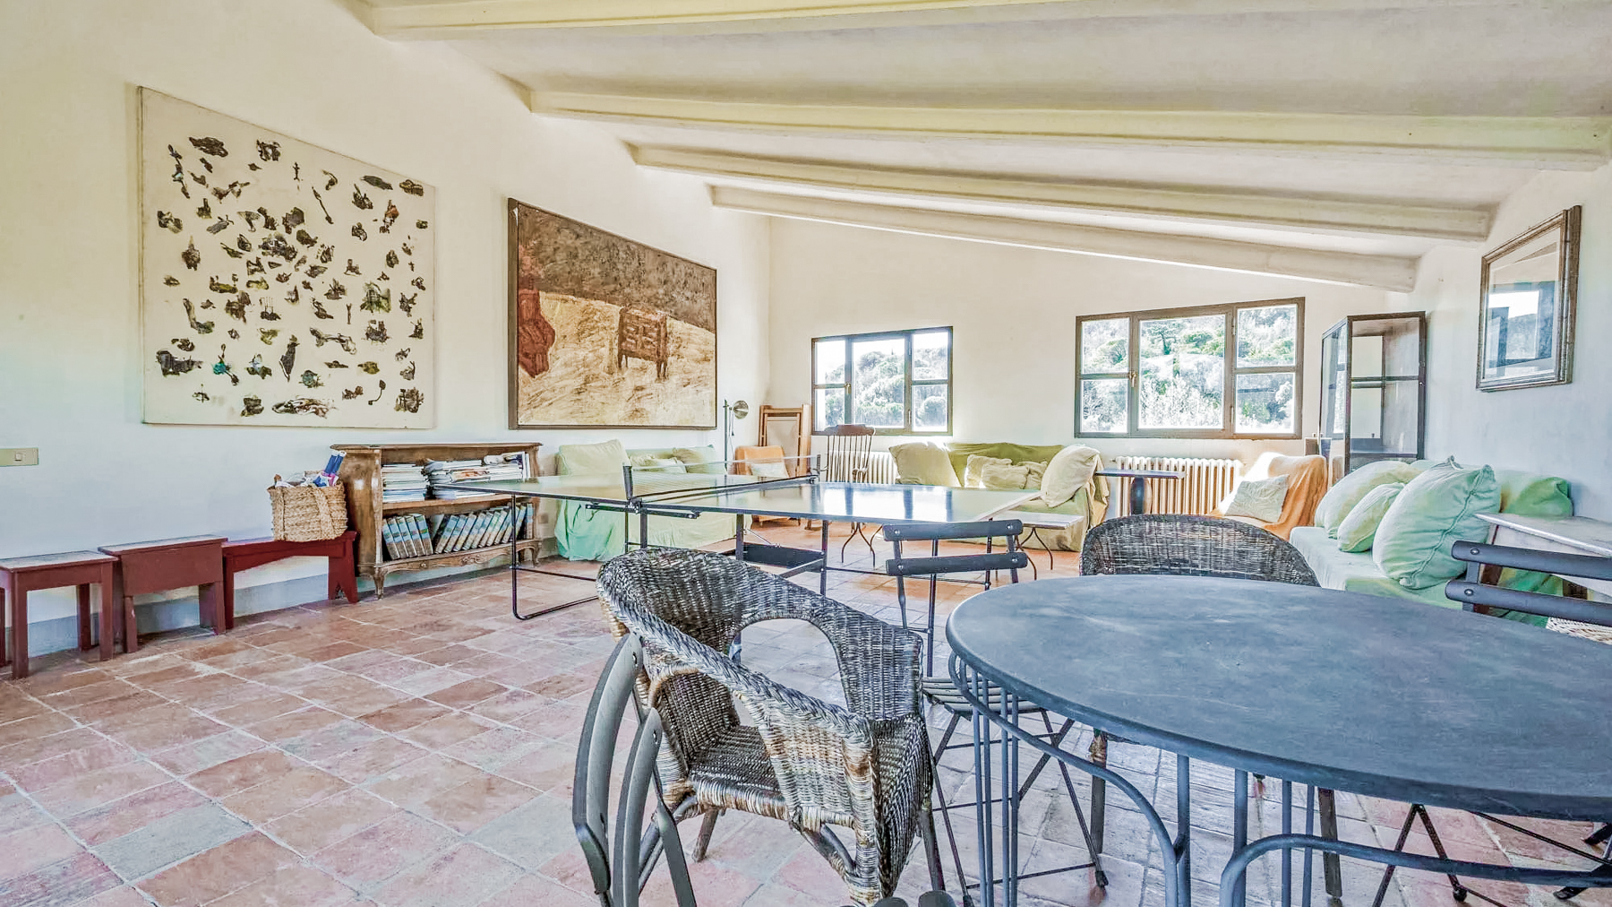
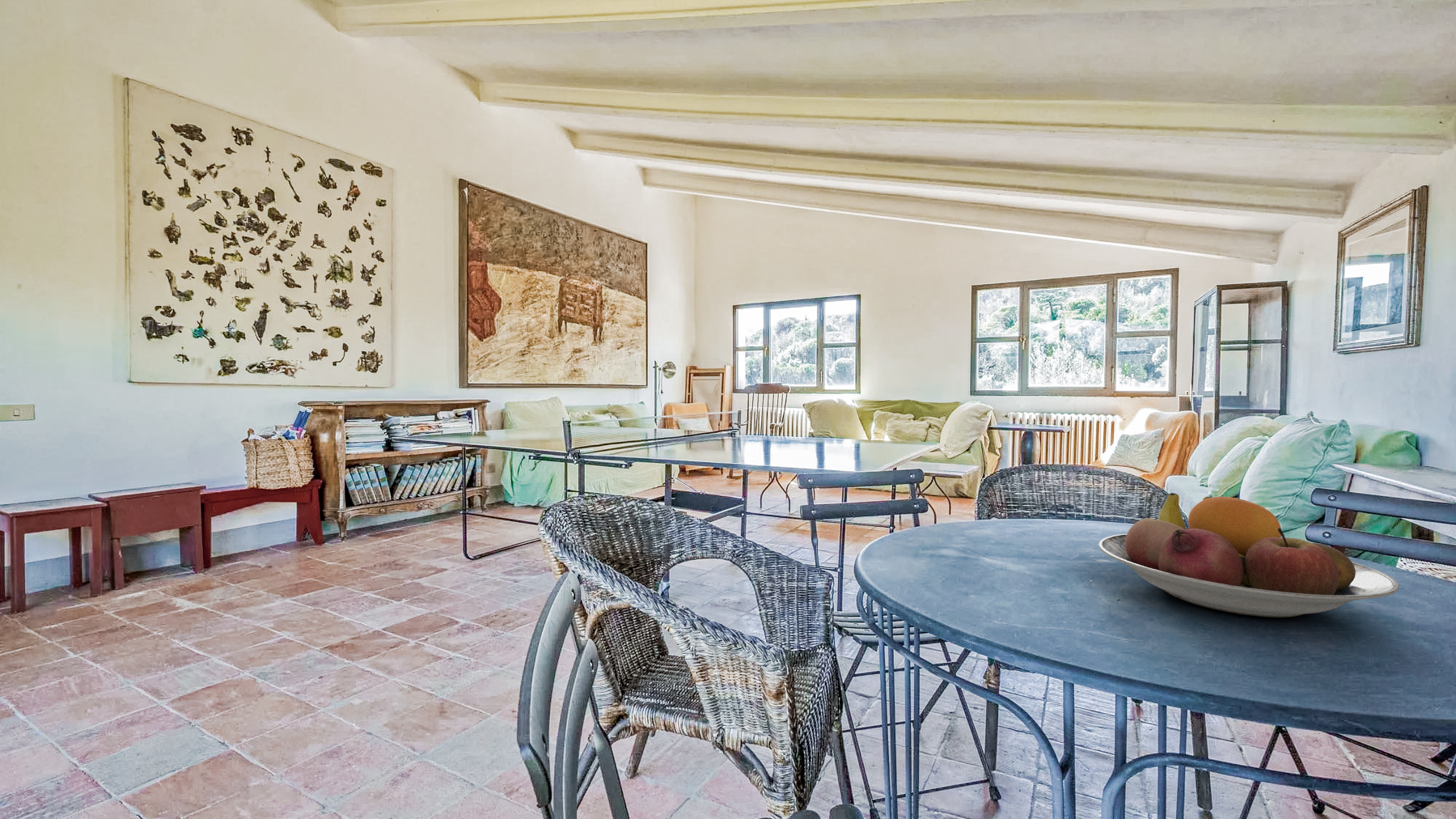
+ fruit bowl (1231, 550)
